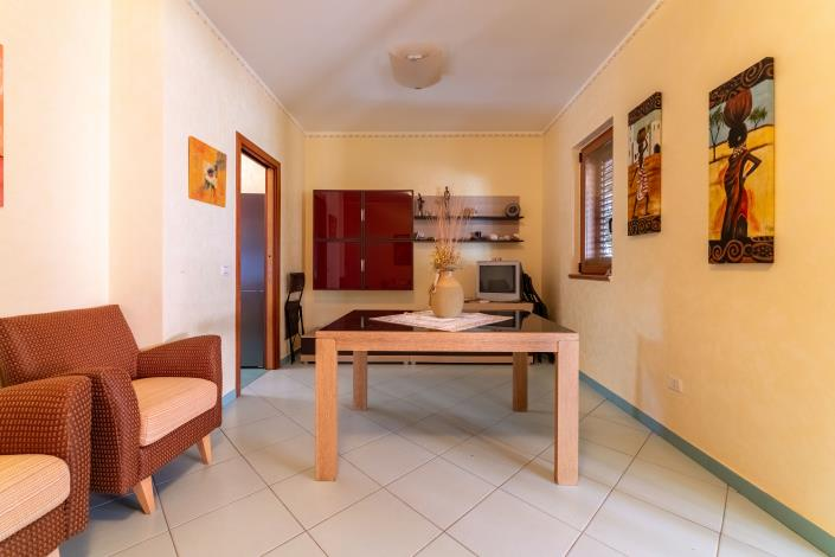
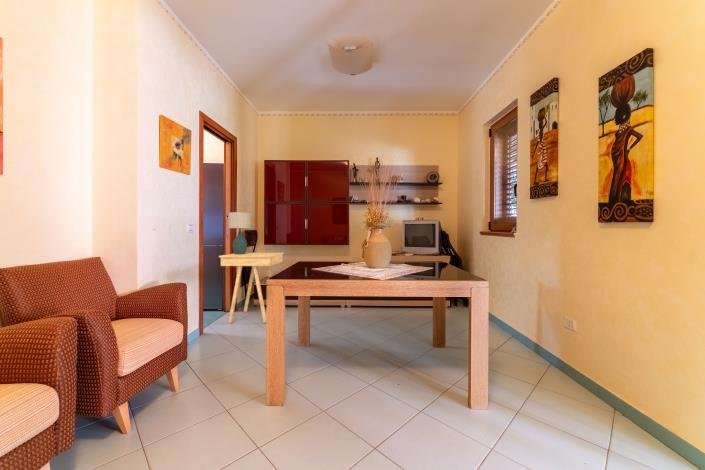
+ table lamp (239, 232)
+ side table (251, 285)
